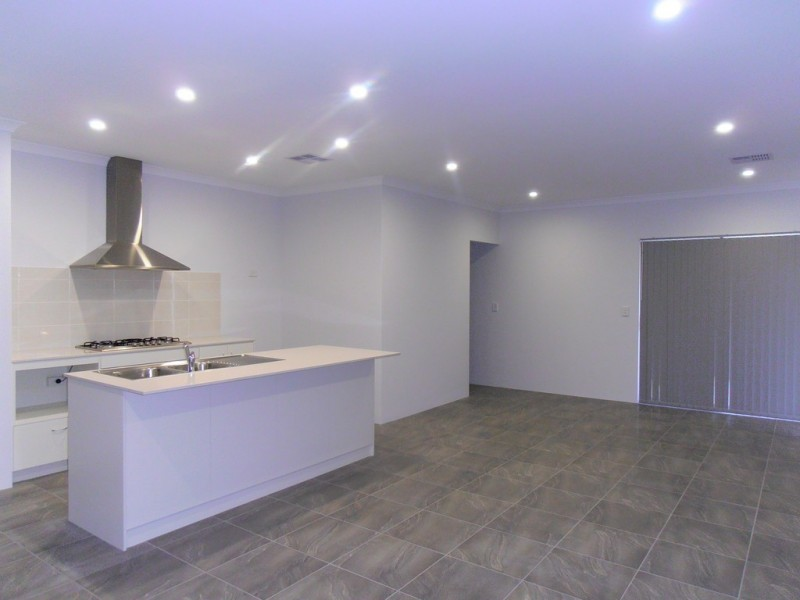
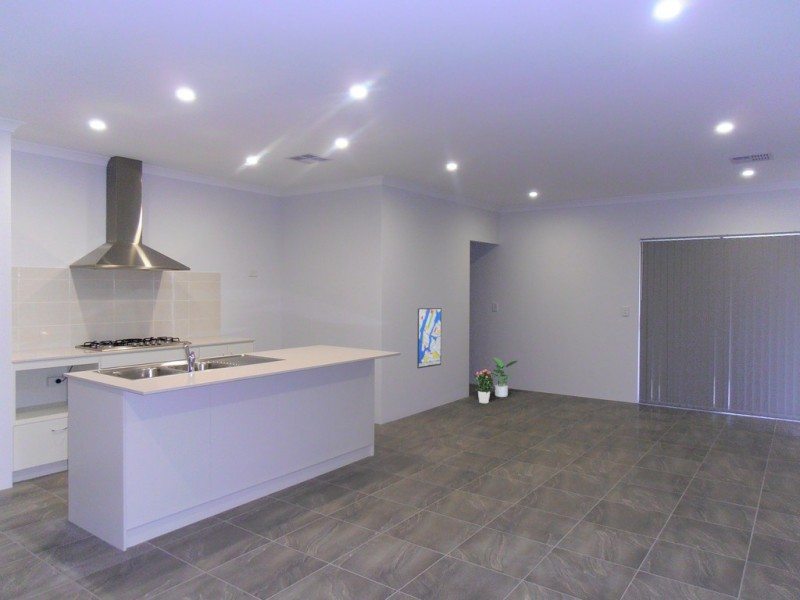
+ potted flower (484, 386)
+ wall art (429, 337)
+ potted plant (502, 376)
